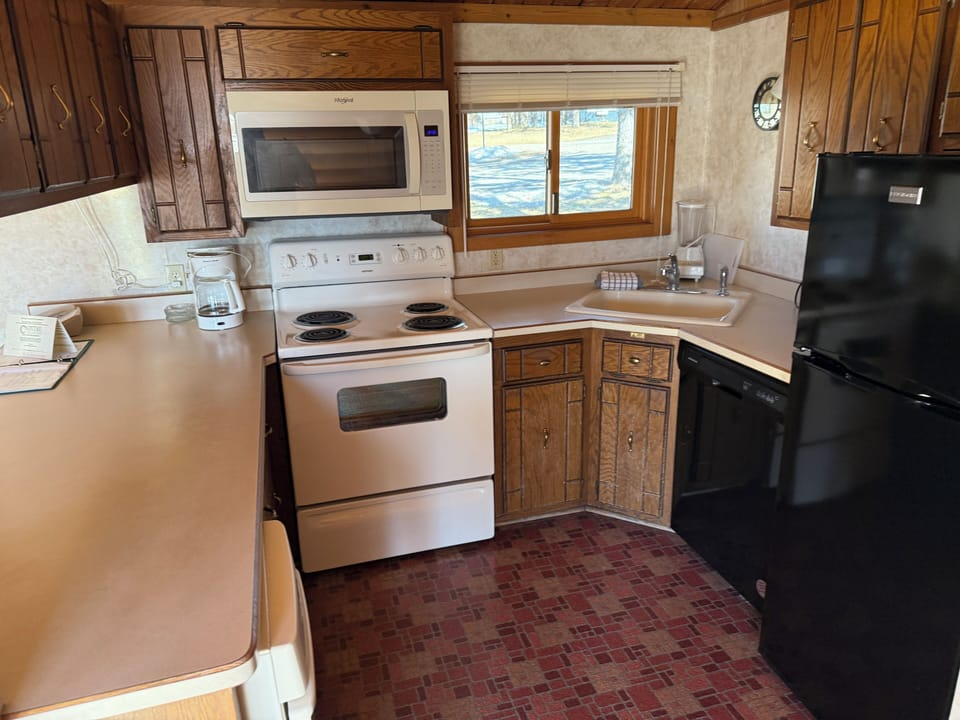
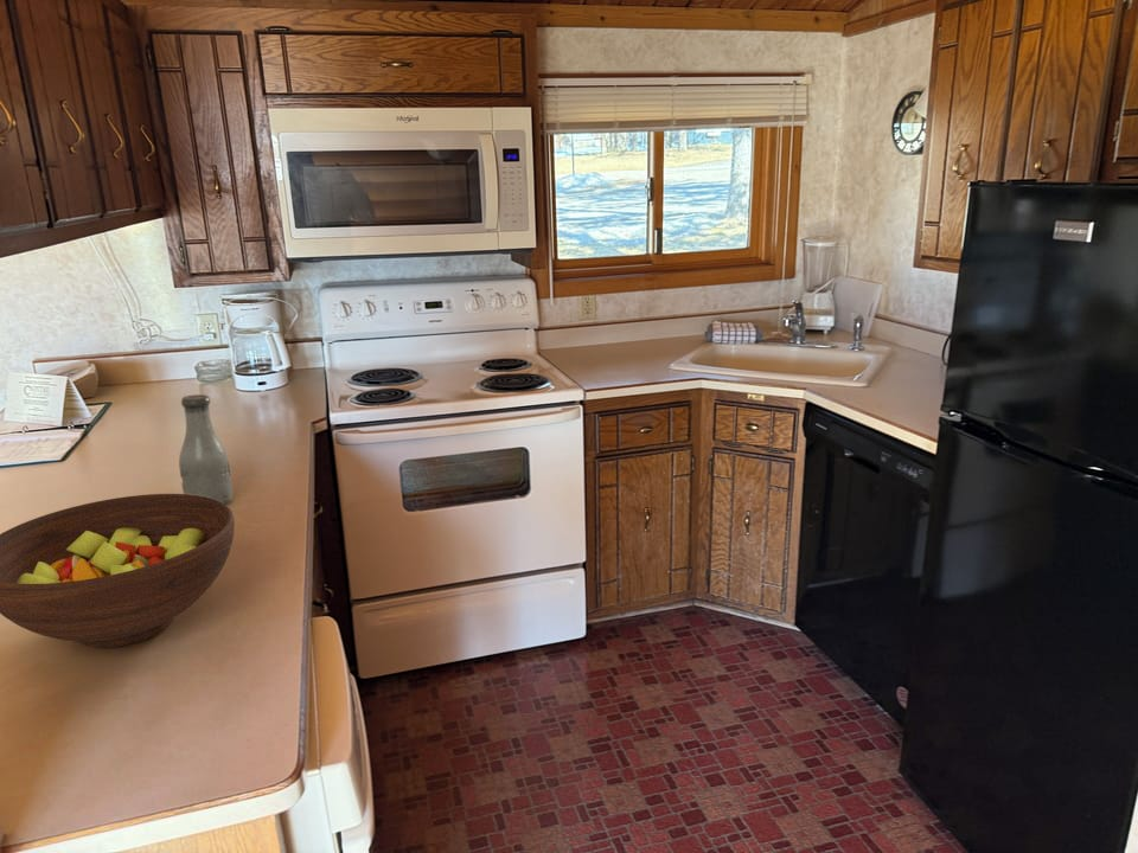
+ fruit bowl (119, 581)
+ bottle (202, 450)
